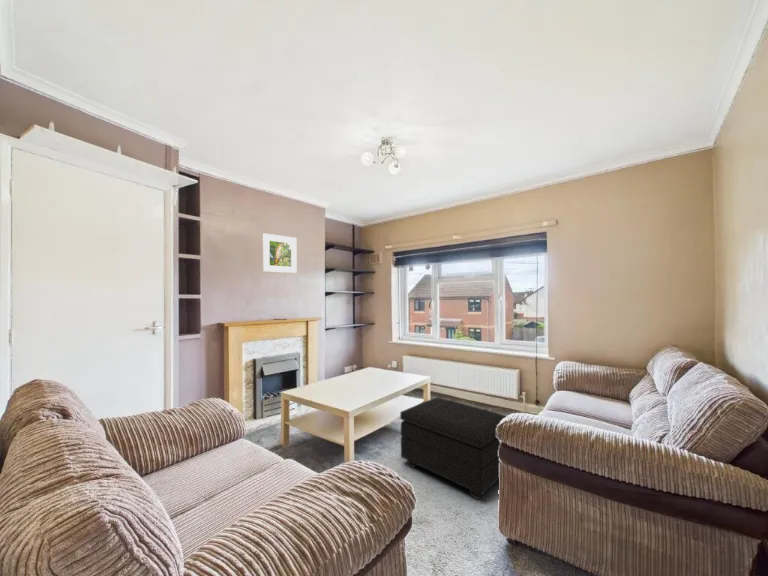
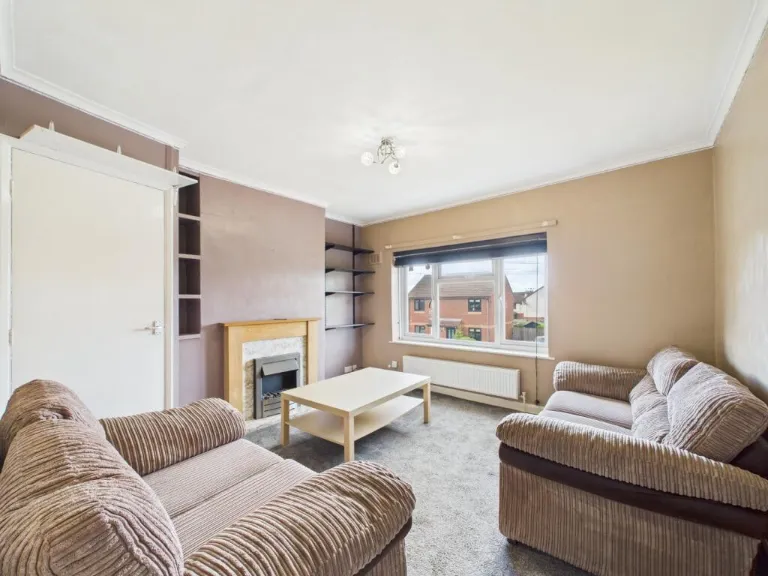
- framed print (280, 254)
- footstool (455, 440)
